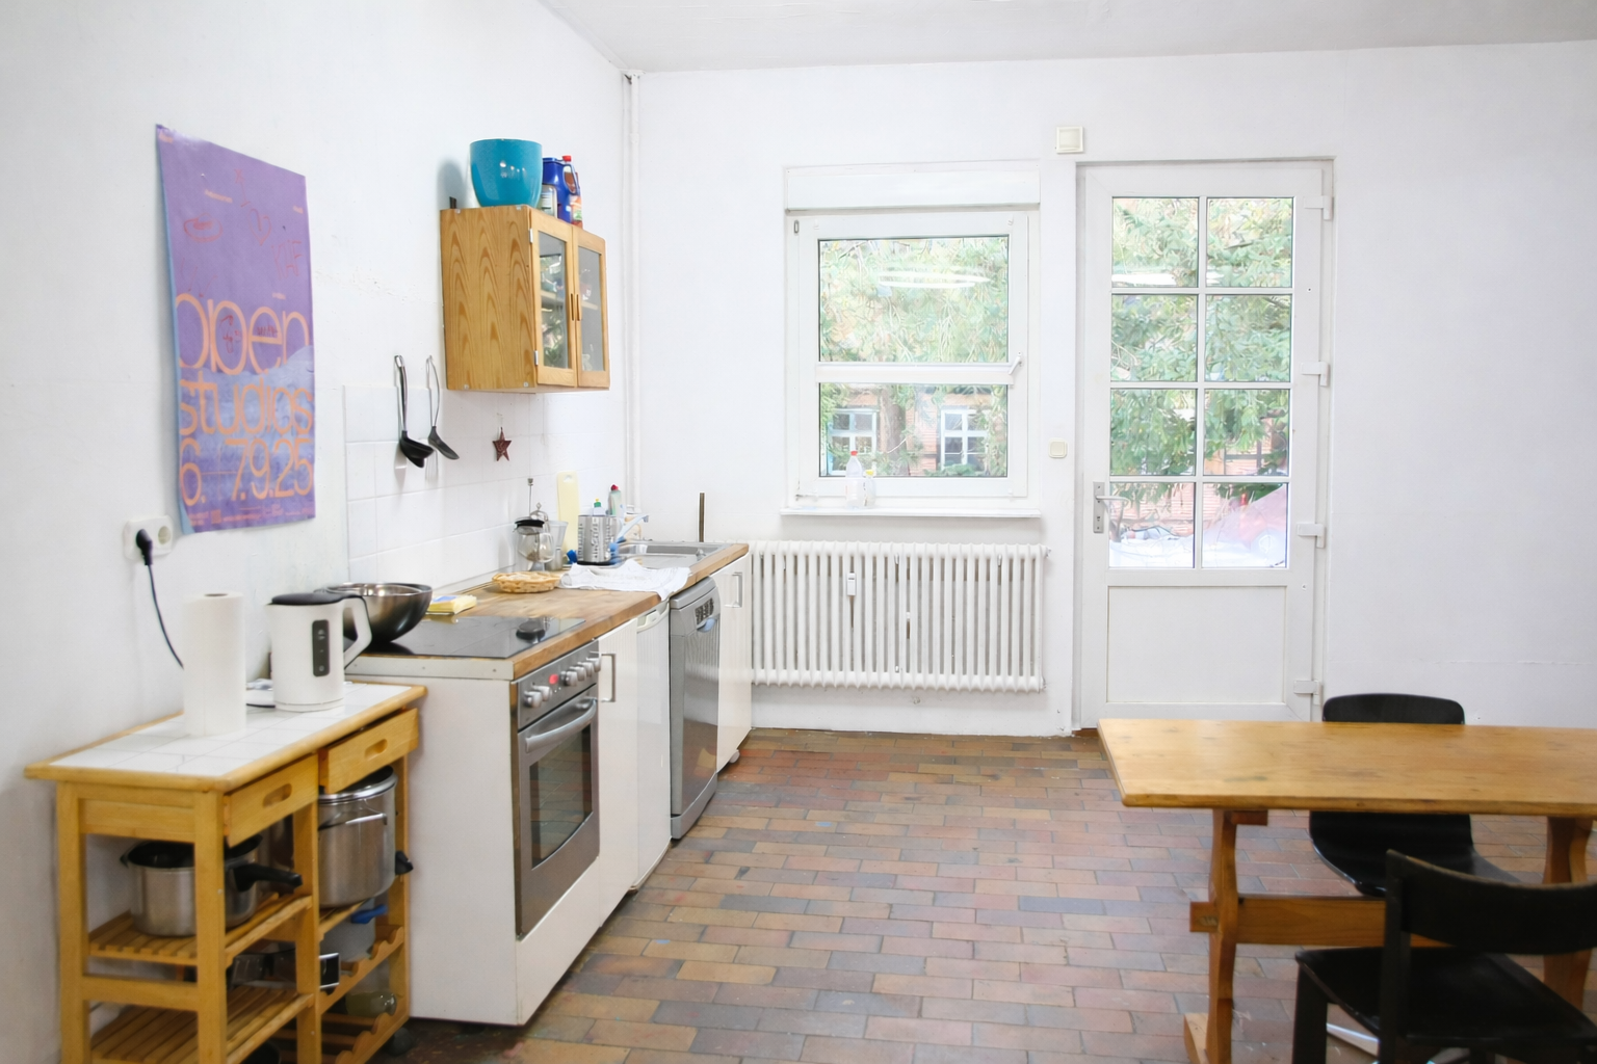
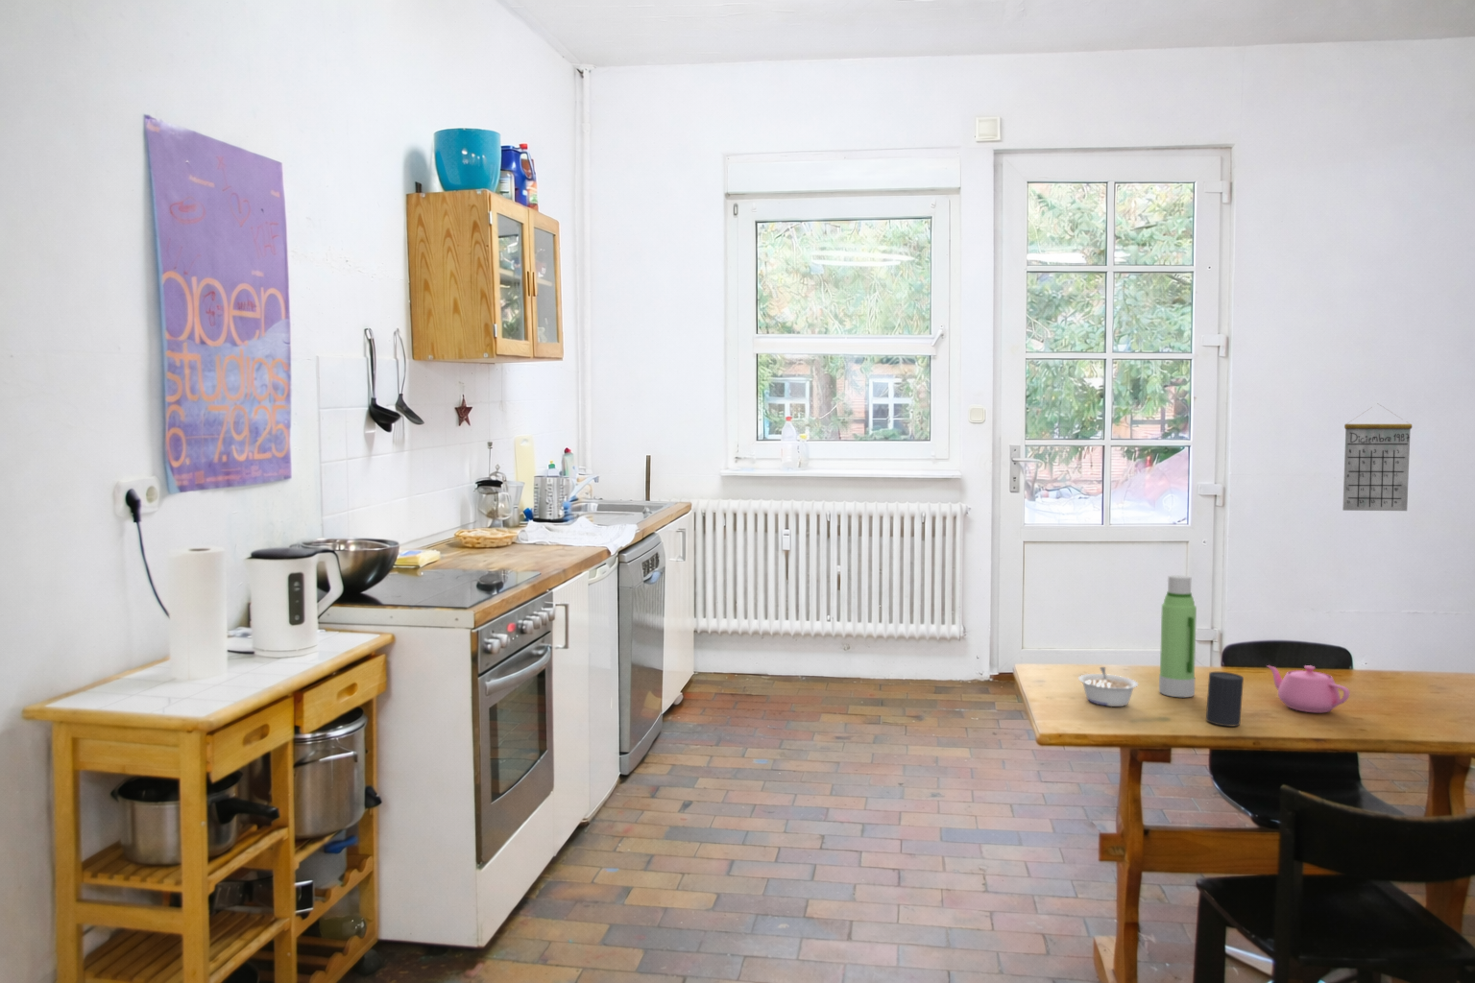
+ legume (1105, 688)
+ cup (1225, 698)
+ calendar (1376, 456)
+ teapot (1306, 687)
+ water bottle (1179, 634)
